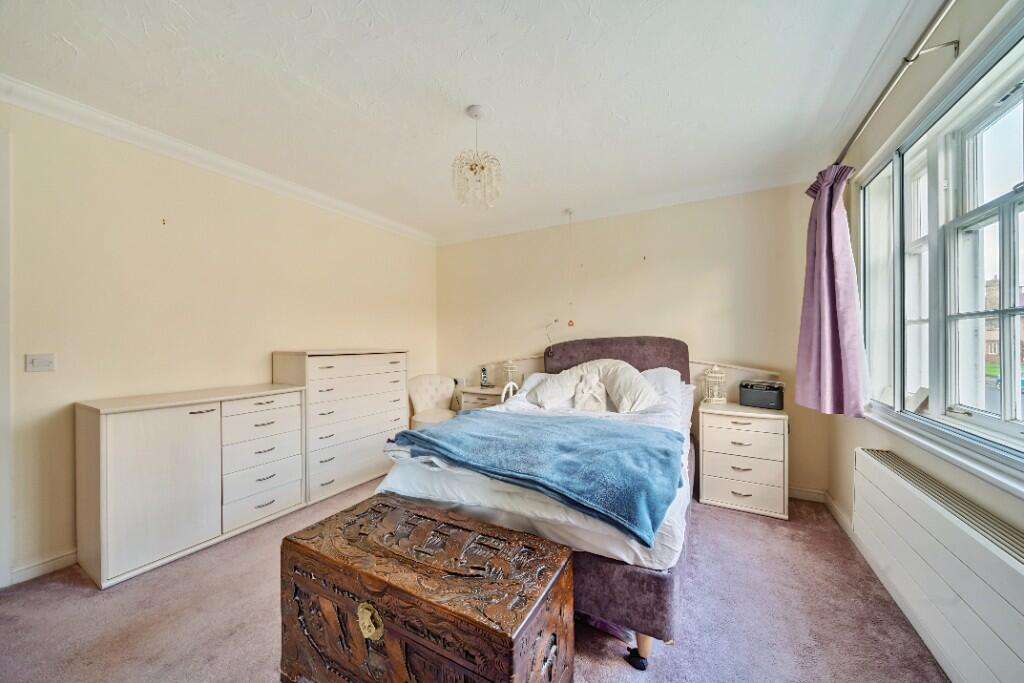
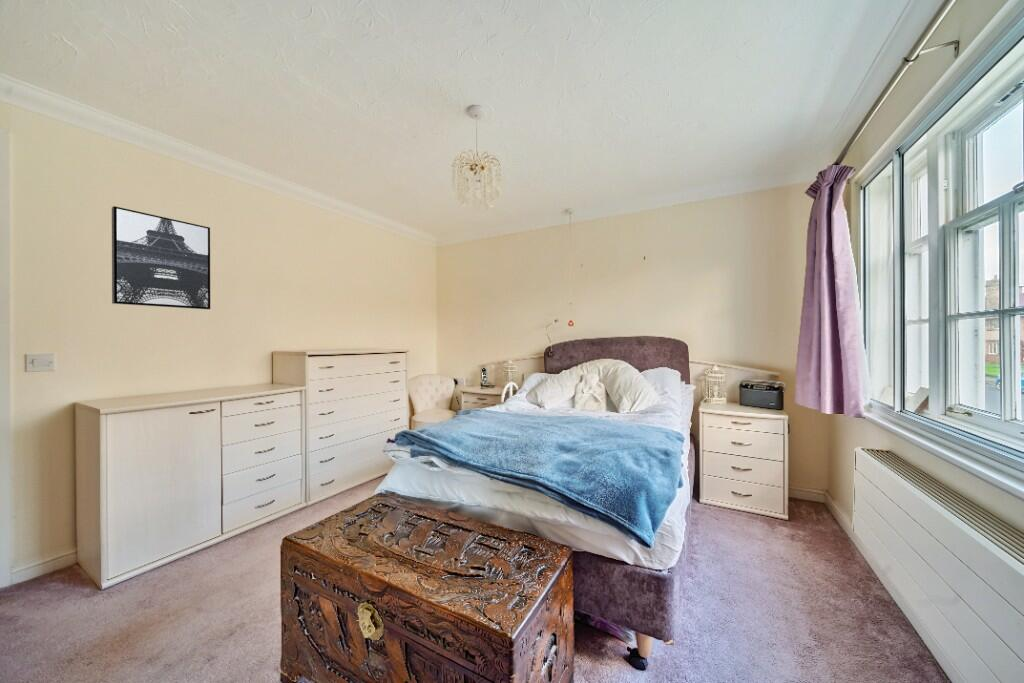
+ wall art (165, 262)
